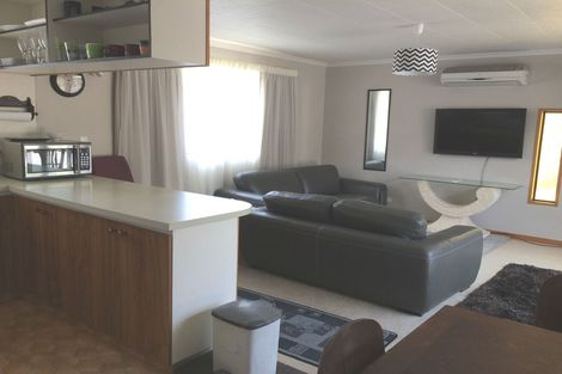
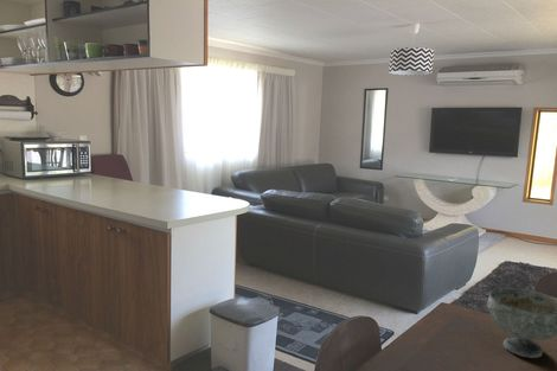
+ bowl (524, 322)
